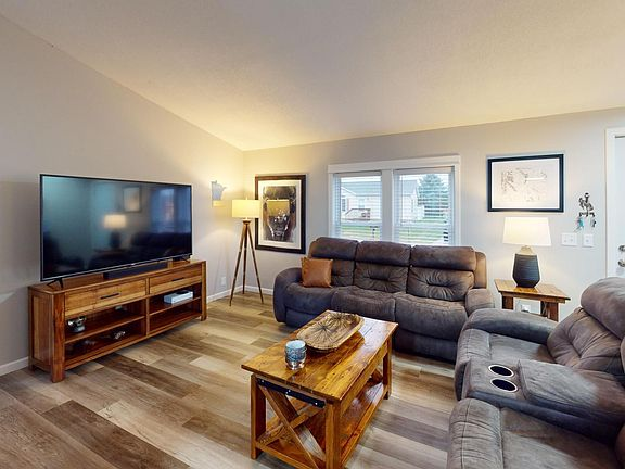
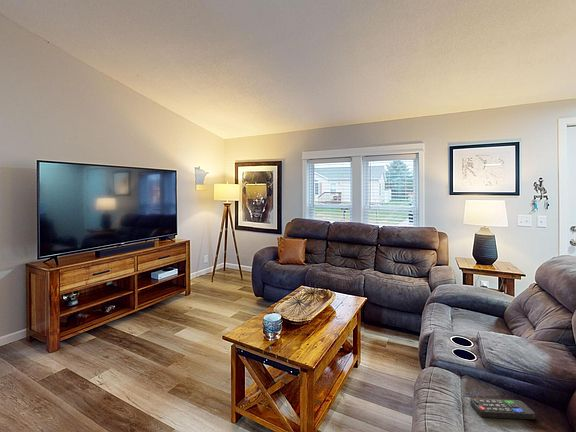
+ remote control (501, 408)
